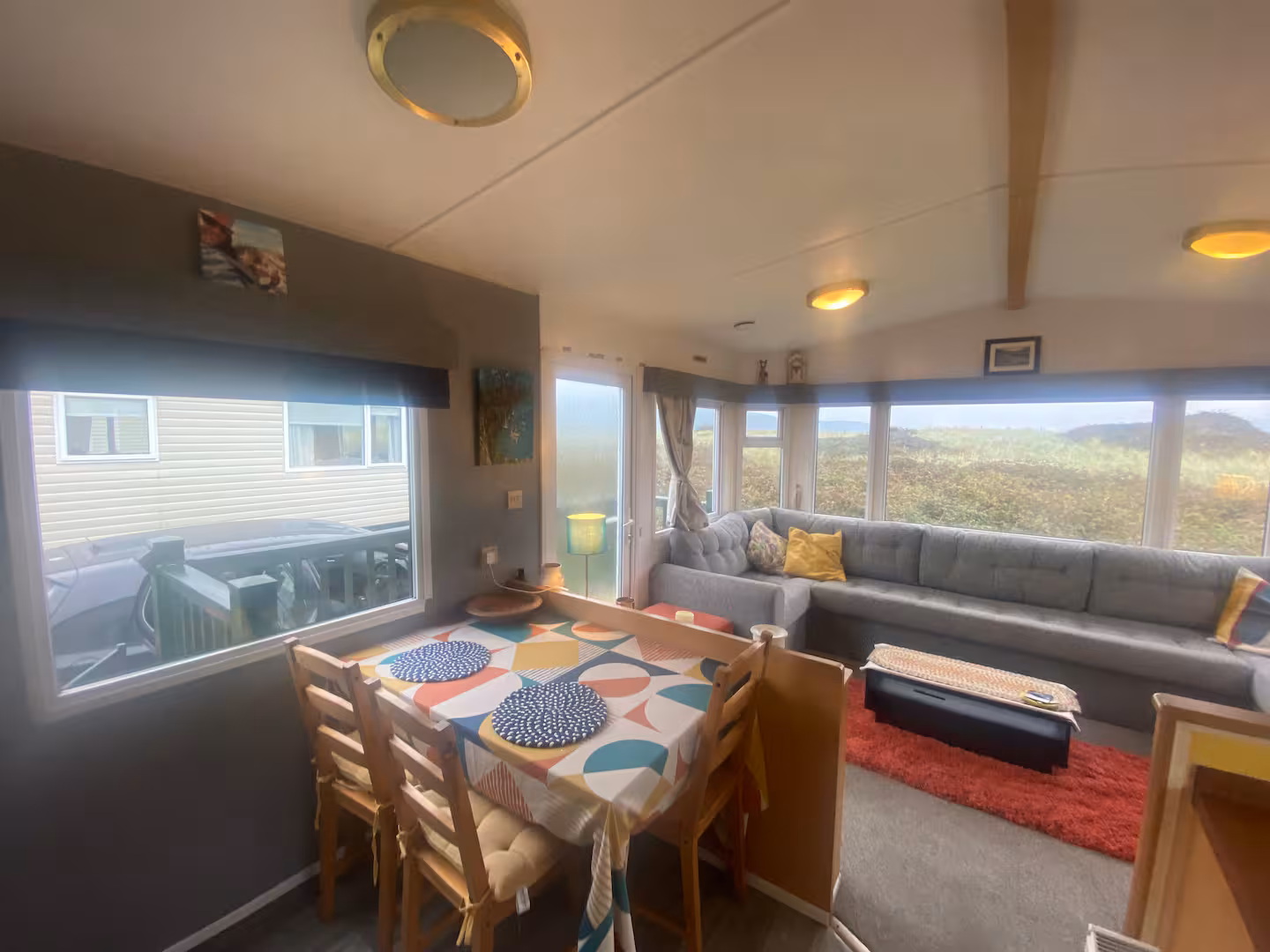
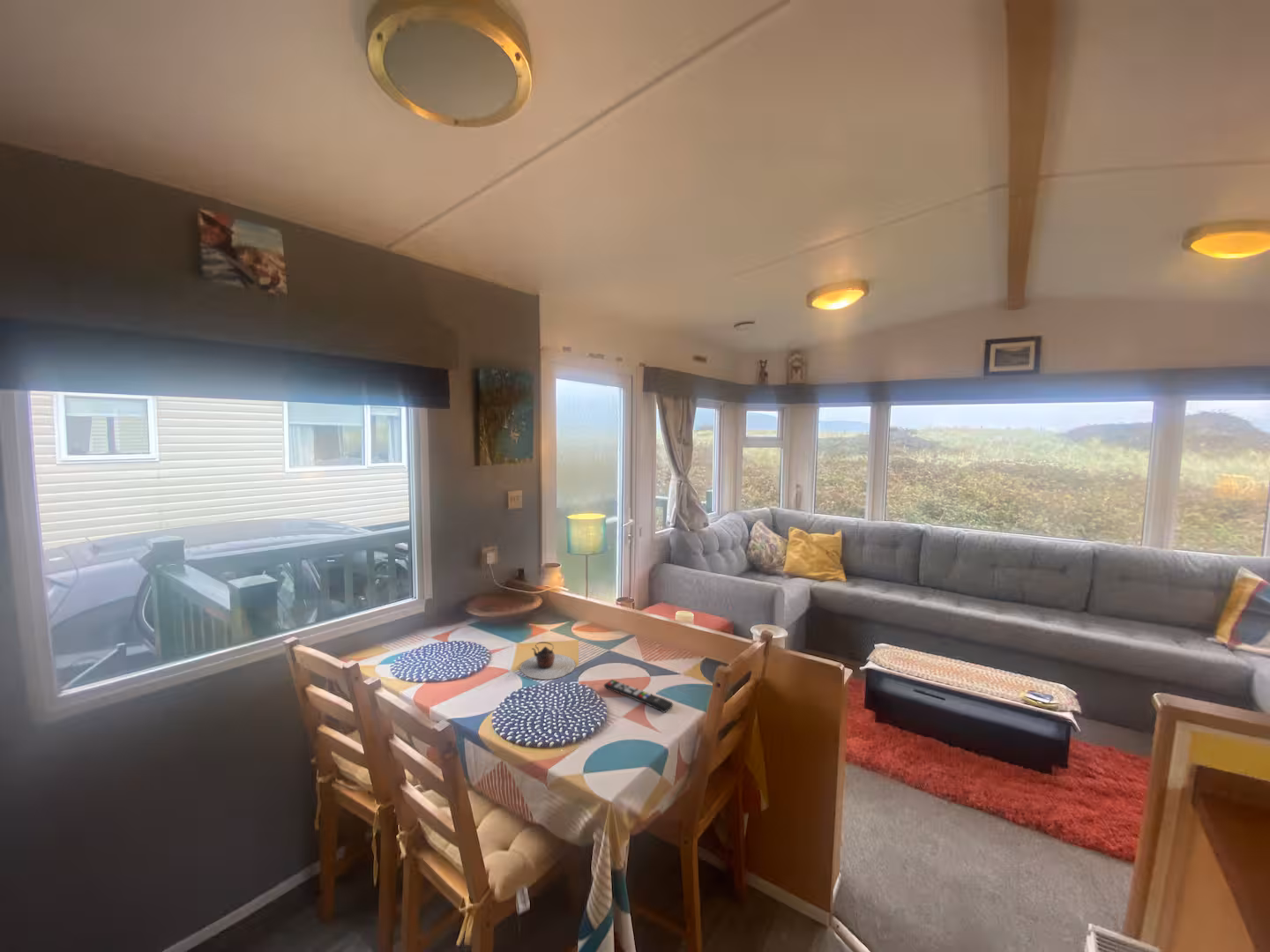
+ remote control (637, 695)
+ teapot (548, 653)
